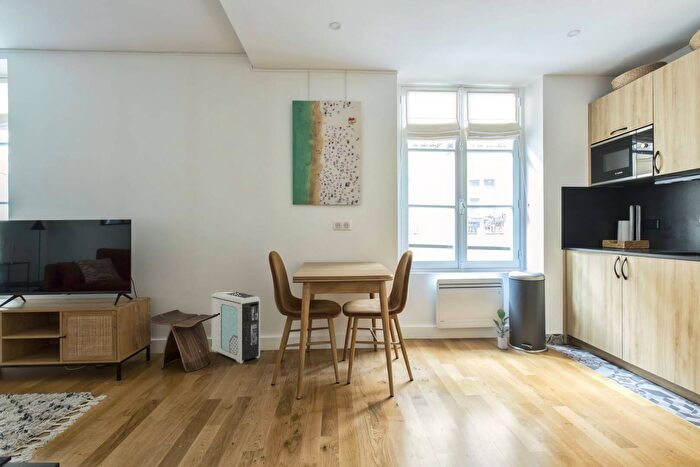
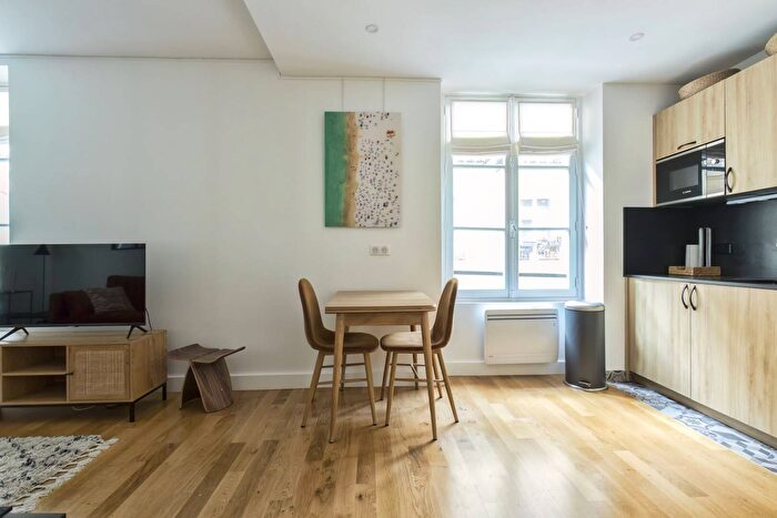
- potted plant (502, 329)
- air purifier (235, 323)
